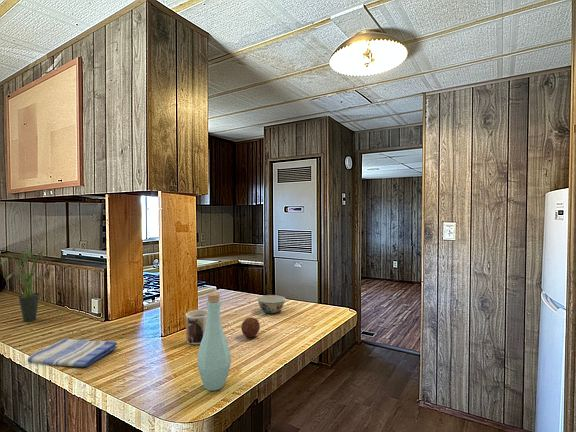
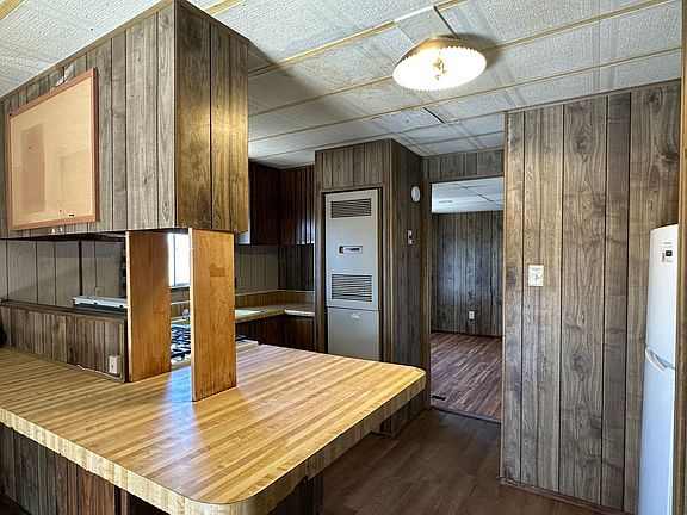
- potted plant (24, 284)
- bottle (214, 339)
- dish towel (74, 351)
- mug (200, 327)
- chinaware (271, 304)
- fruit (250, 326)
